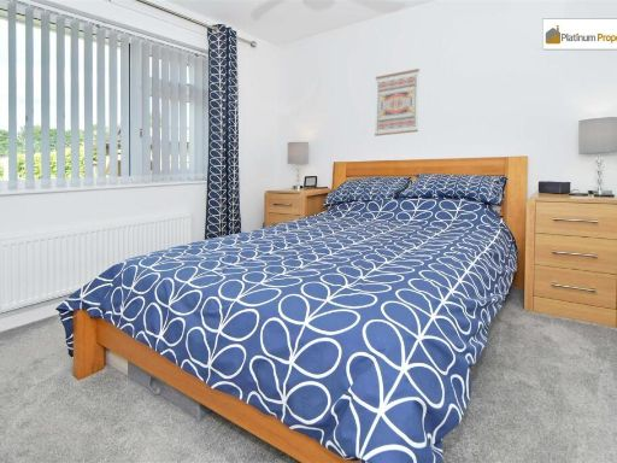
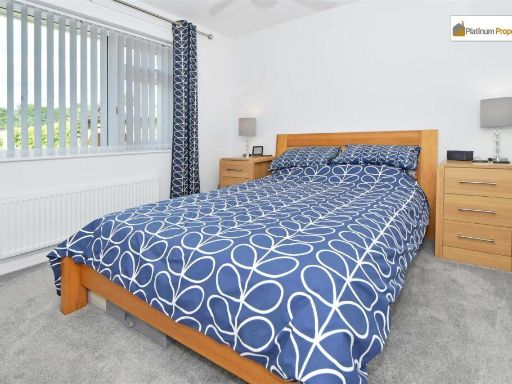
- wall art (395, 102)
